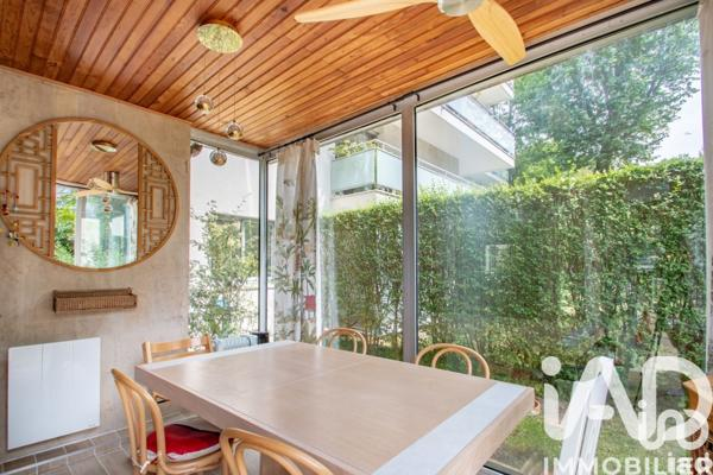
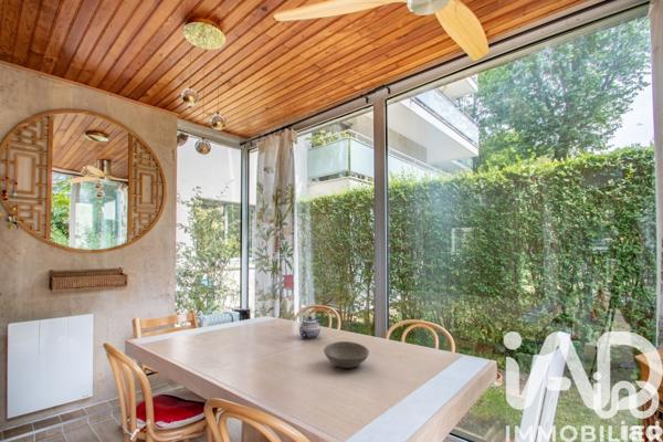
+ soup bowl (346, 356)
+ teapot (309, 326)
